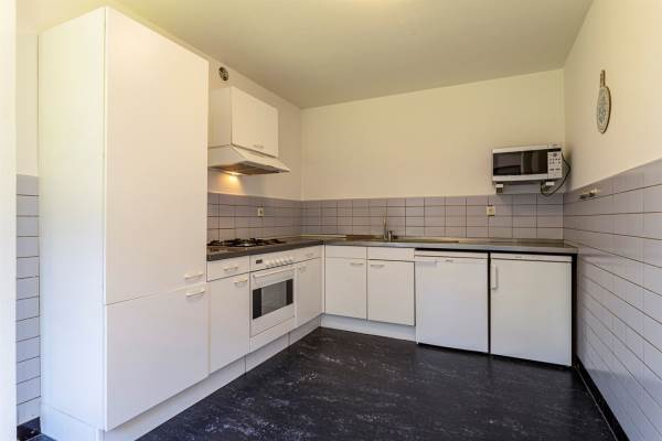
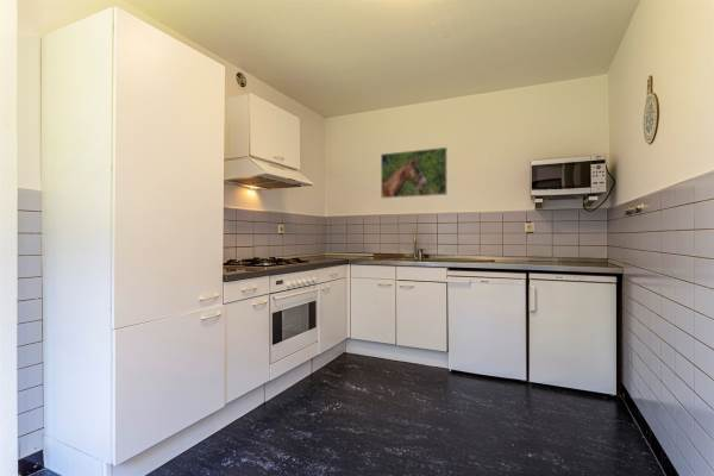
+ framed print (413, 174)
